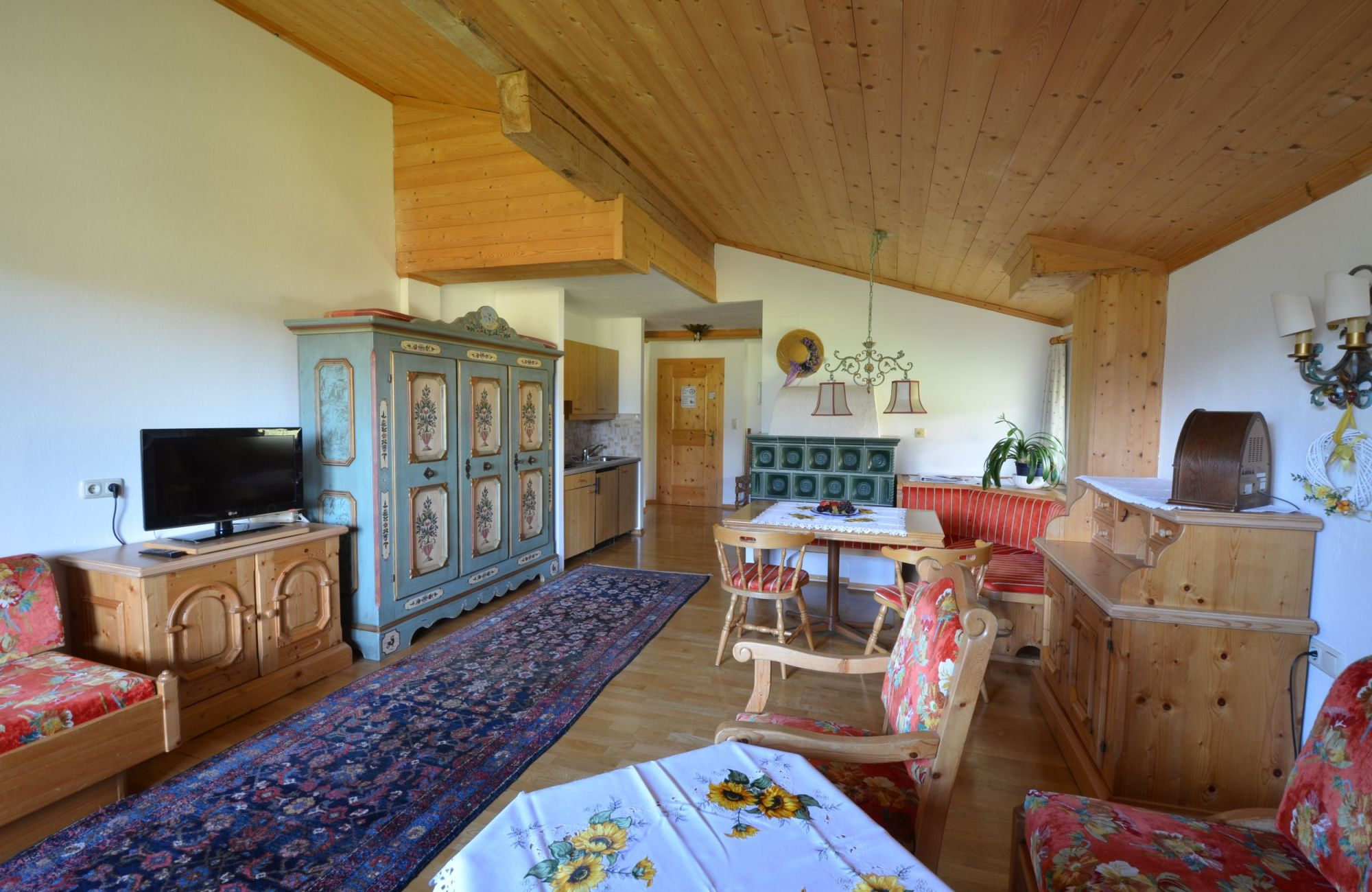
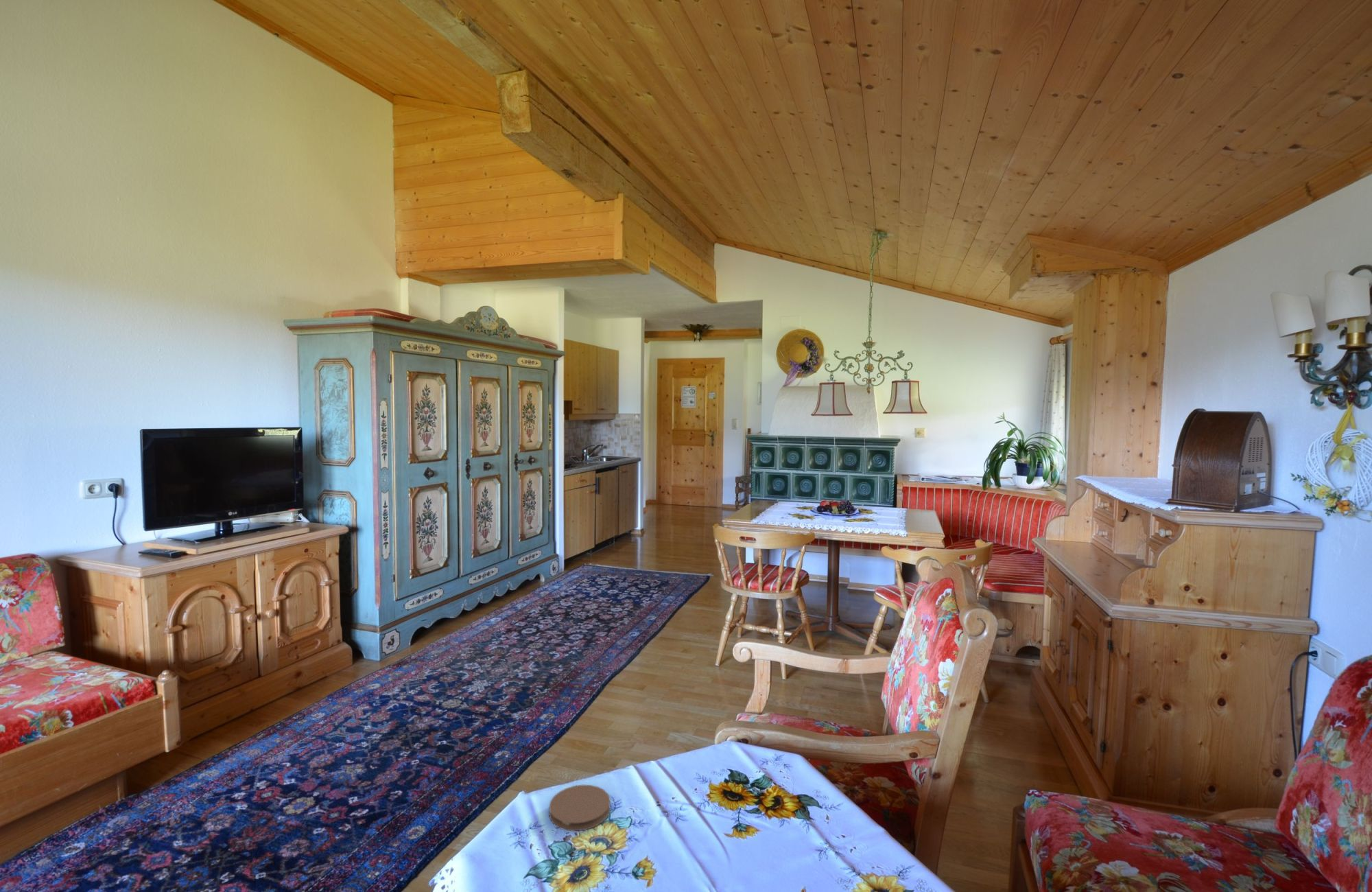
+ coaster (580, 806)
